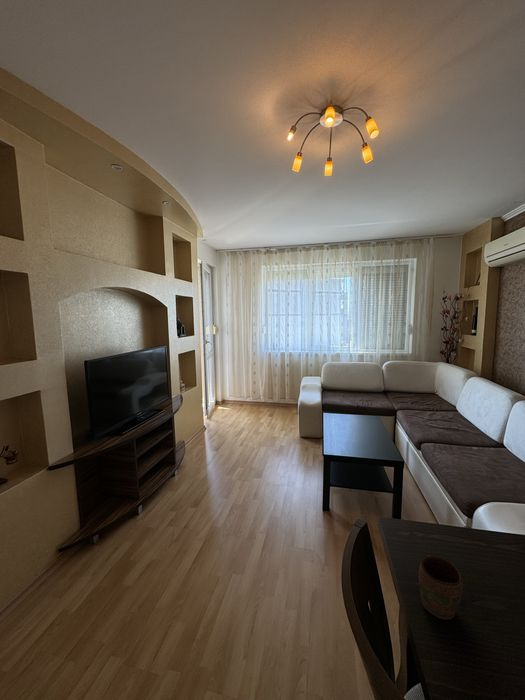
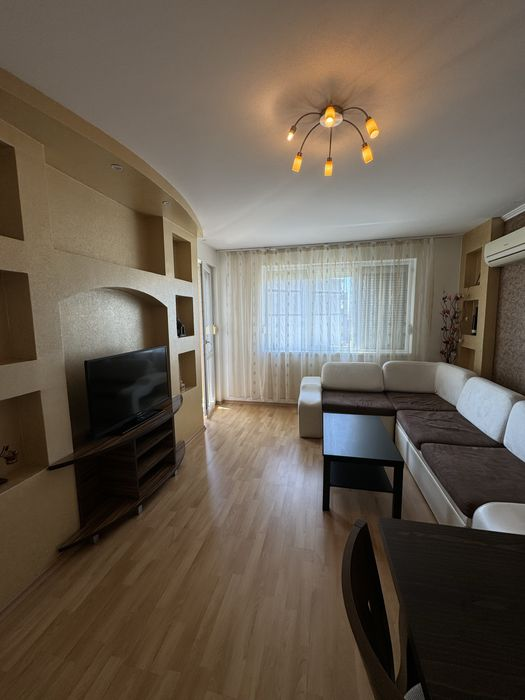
- mug (439, 585)
